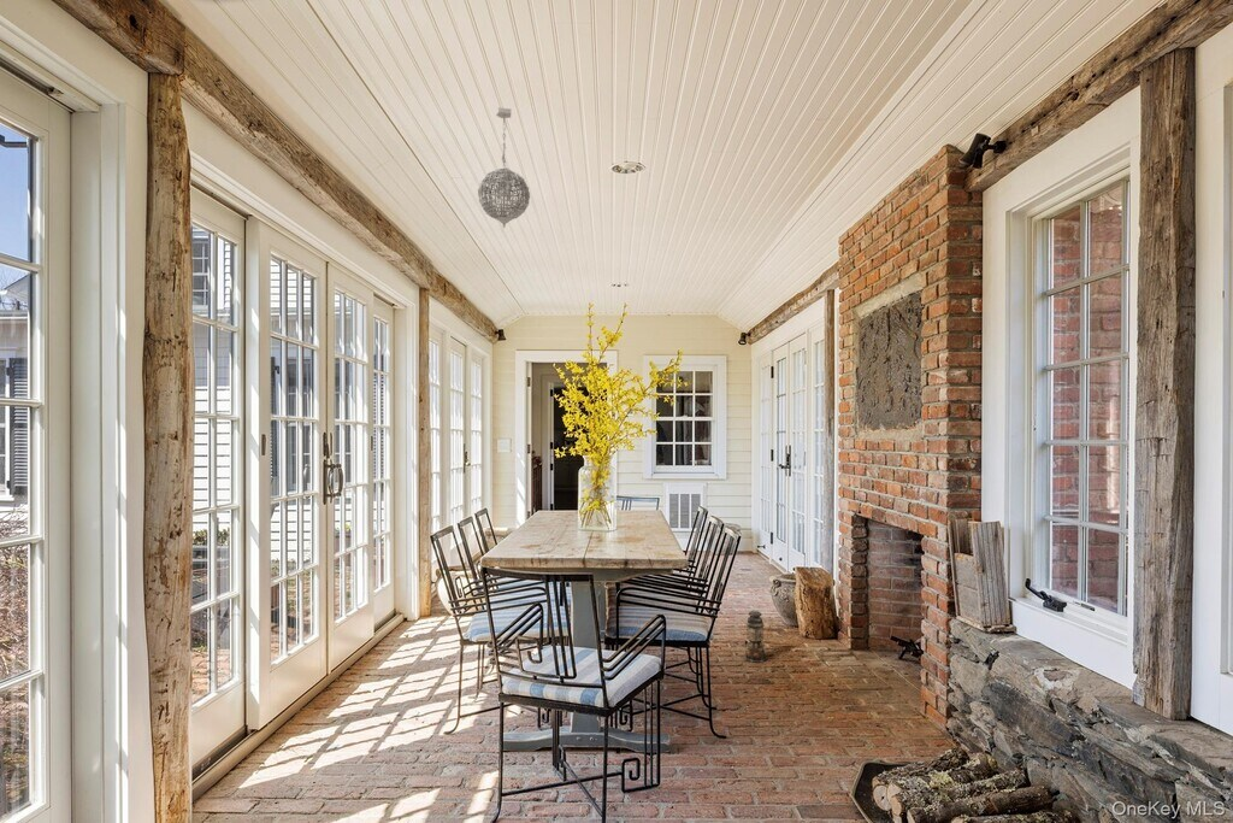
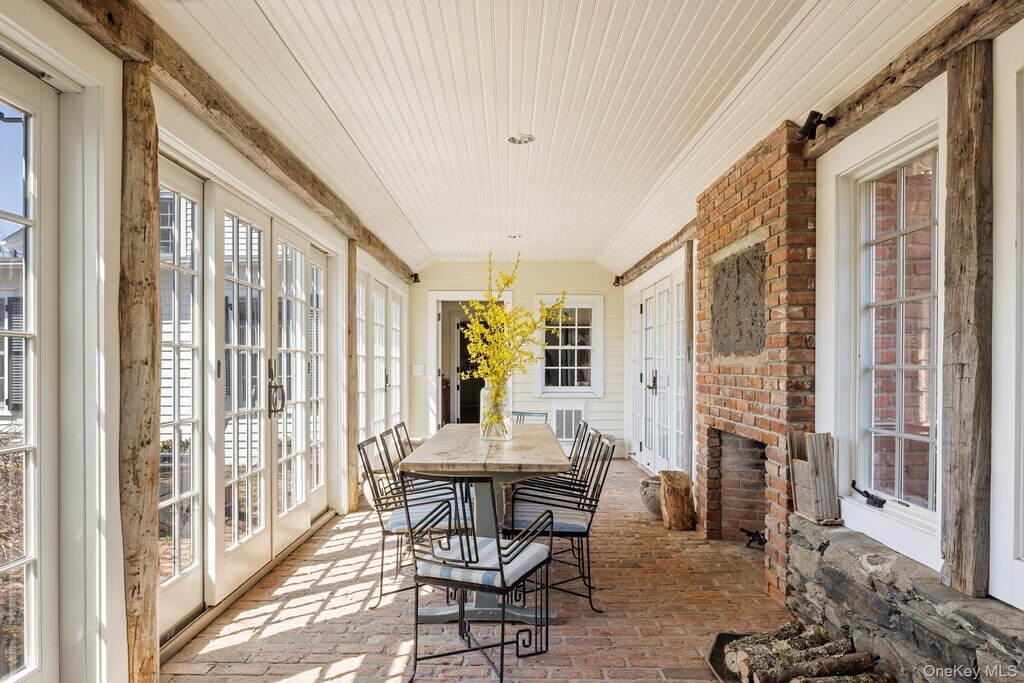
- lantern (755, 635)
- pendant light (503, 169)
